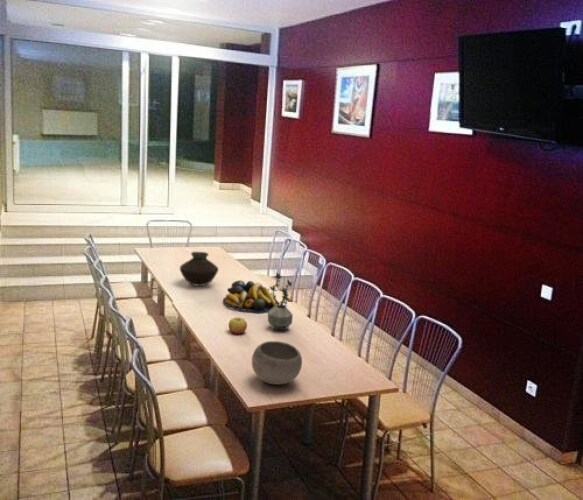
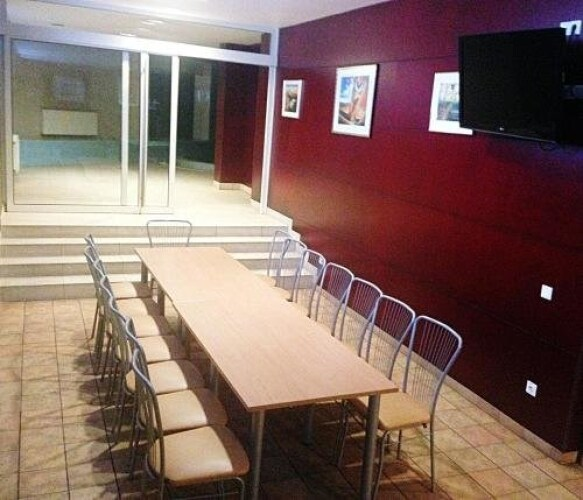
- potted plant (280, 301)
- fruit bowl (252, 293)
- apple (237, 325)
- bowl (276, 364)
- vase (199, 269)
